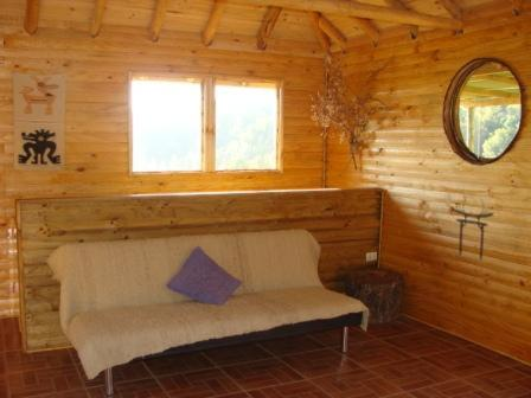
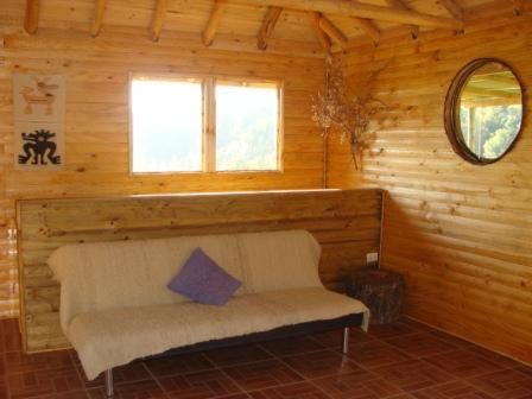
- torii gate (471, 223)
